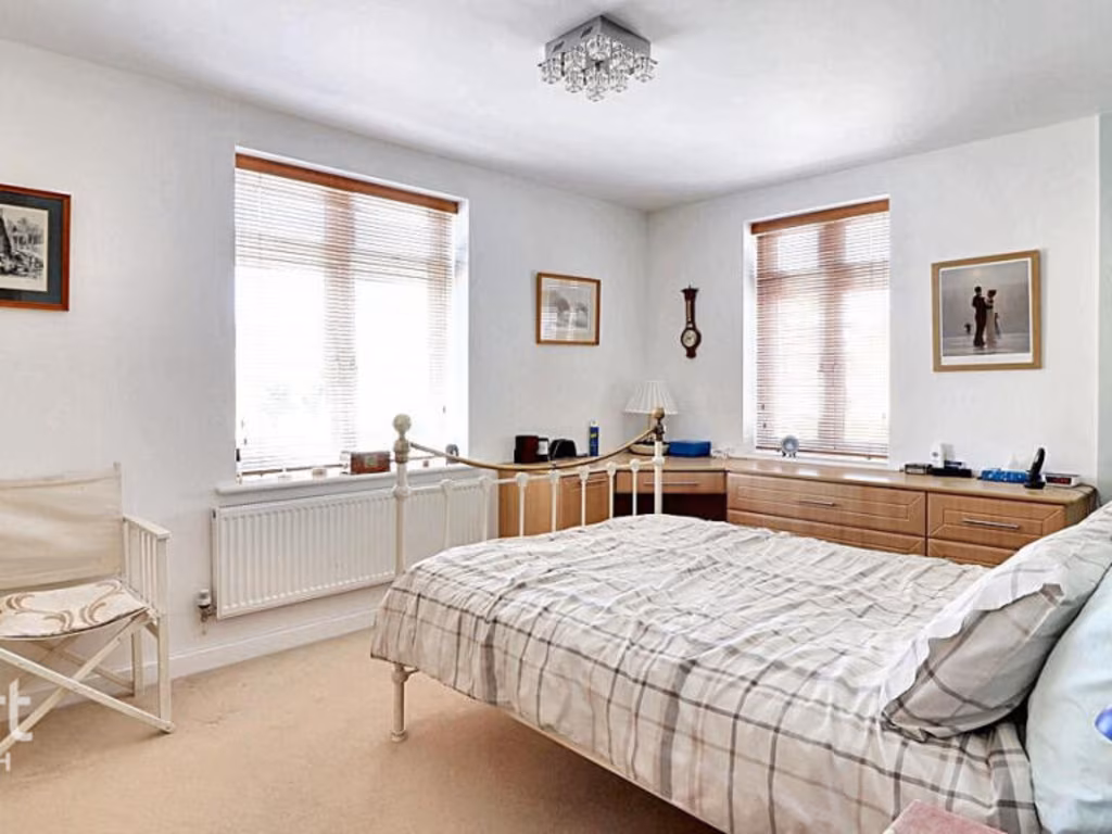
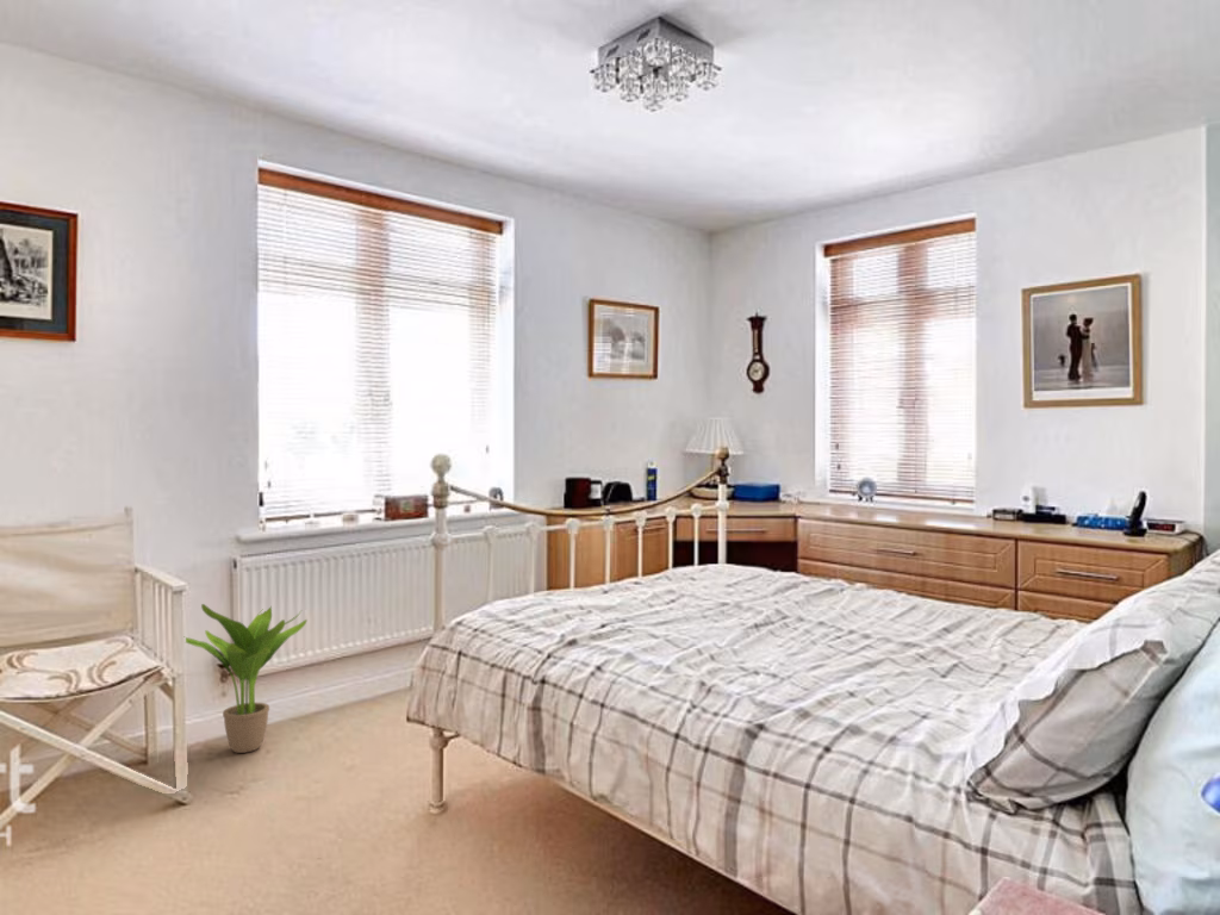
+ potted plant (254, 672)
